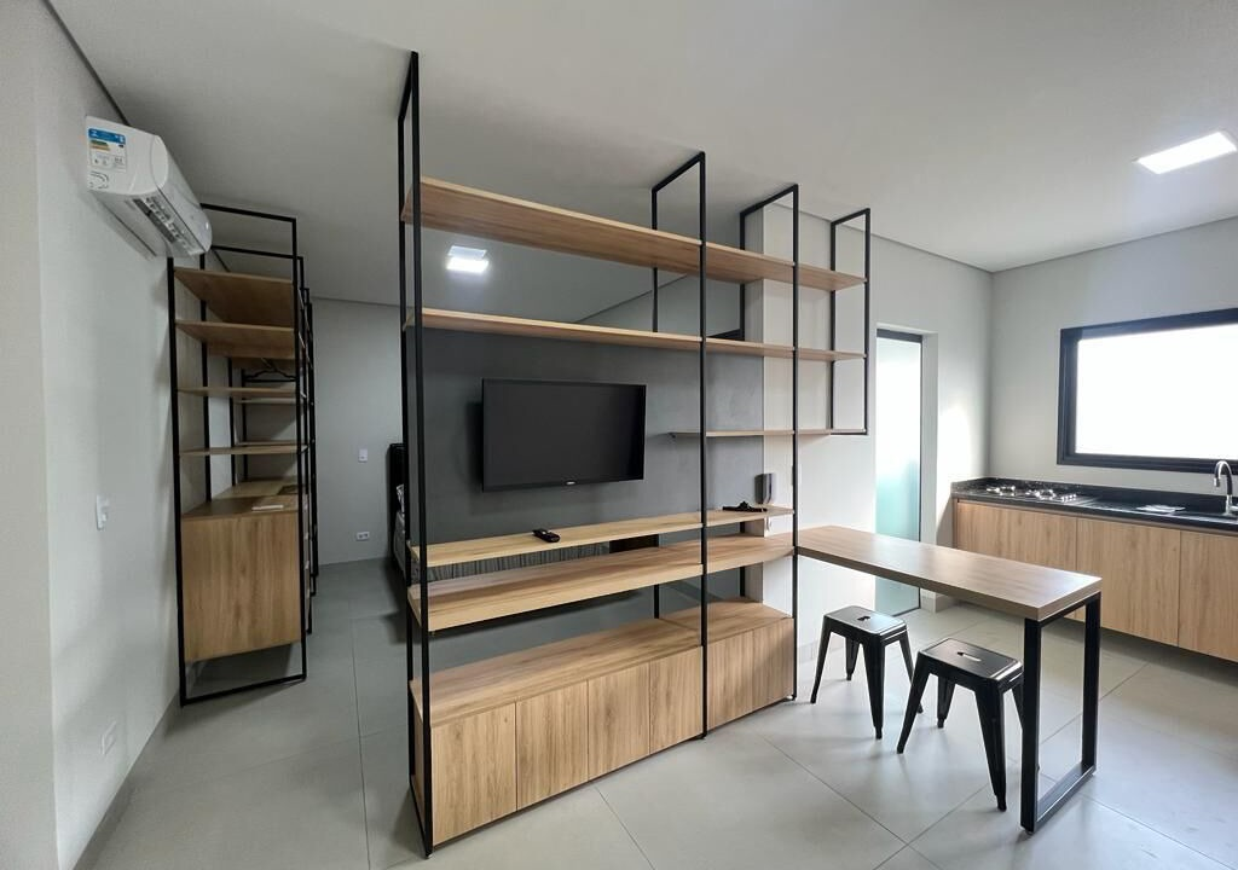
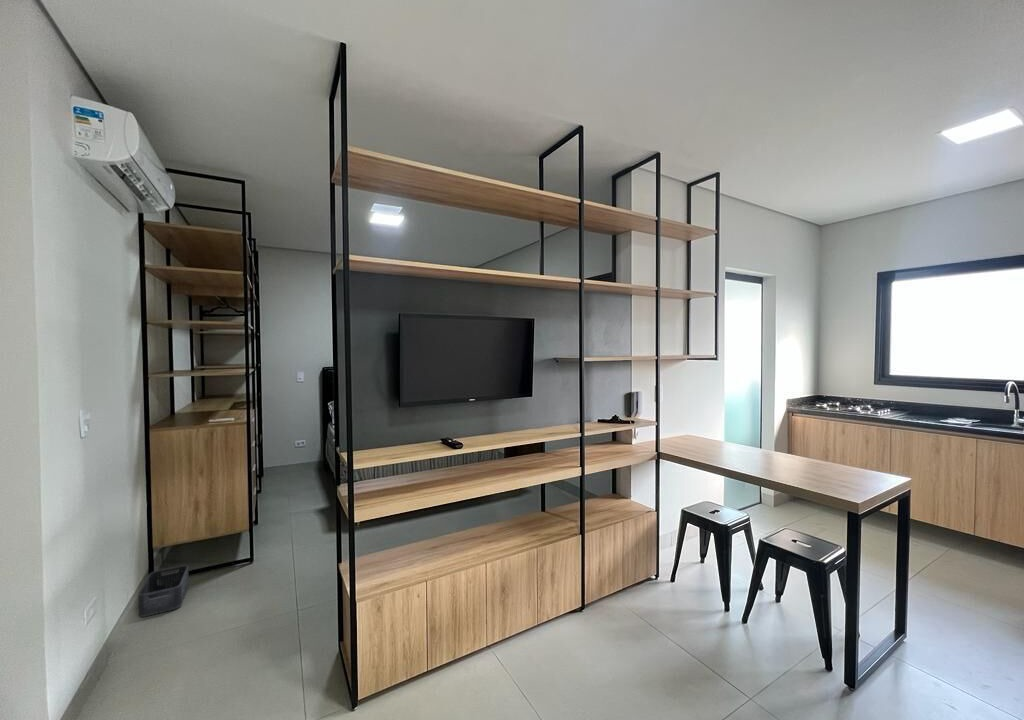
+ storage bin (164, 589)
